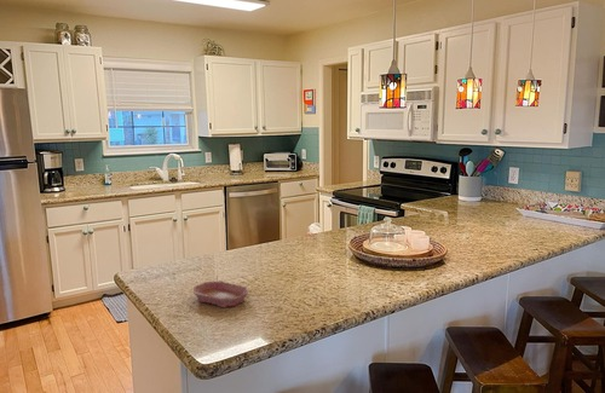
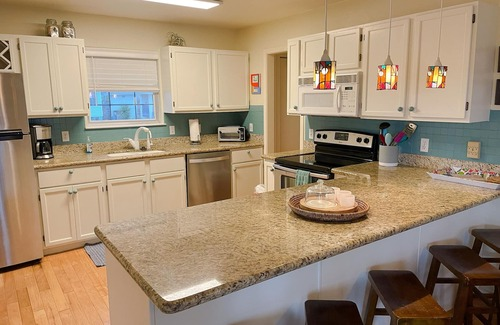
- bowl (220, 294)
